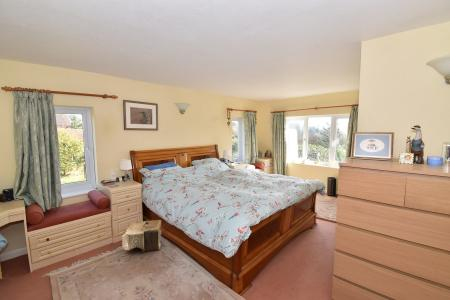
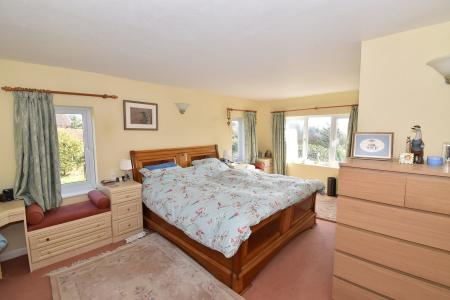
- pouf (143, 236)
